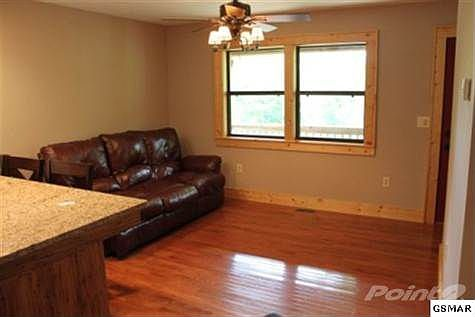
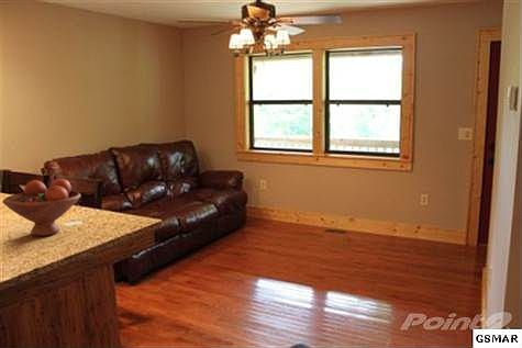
+ fruit bowl (43, 207)
